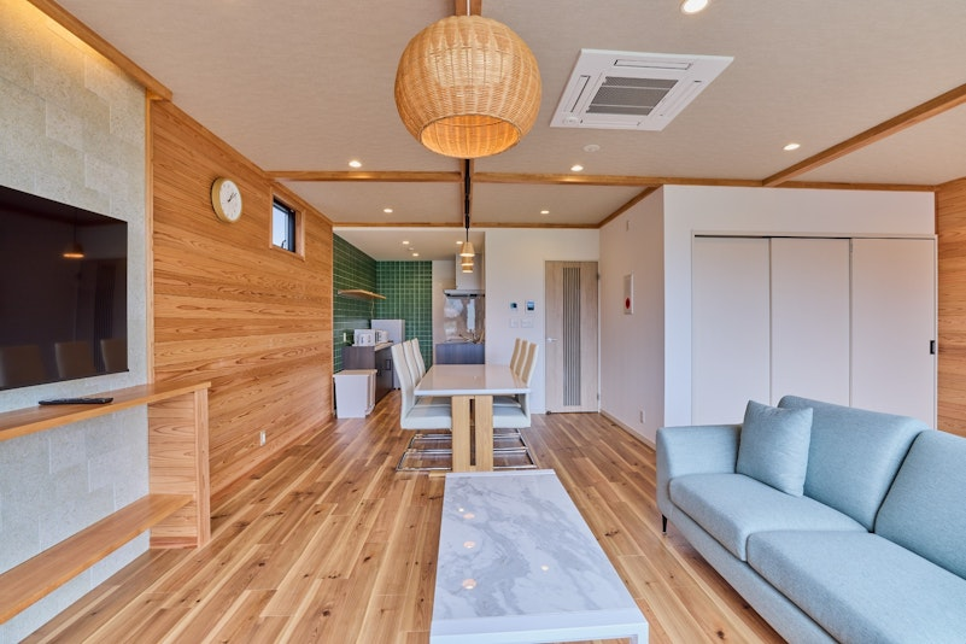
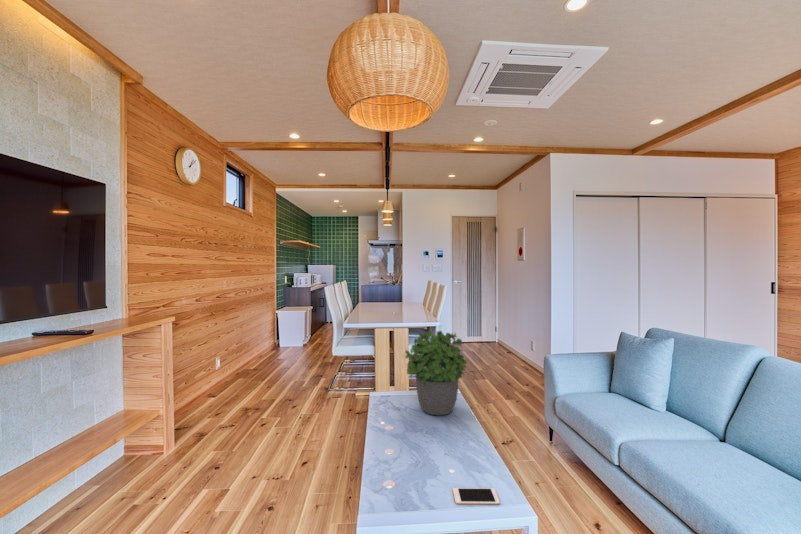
+ cell phone (475, 495)
+ potted plant (436, 369)
